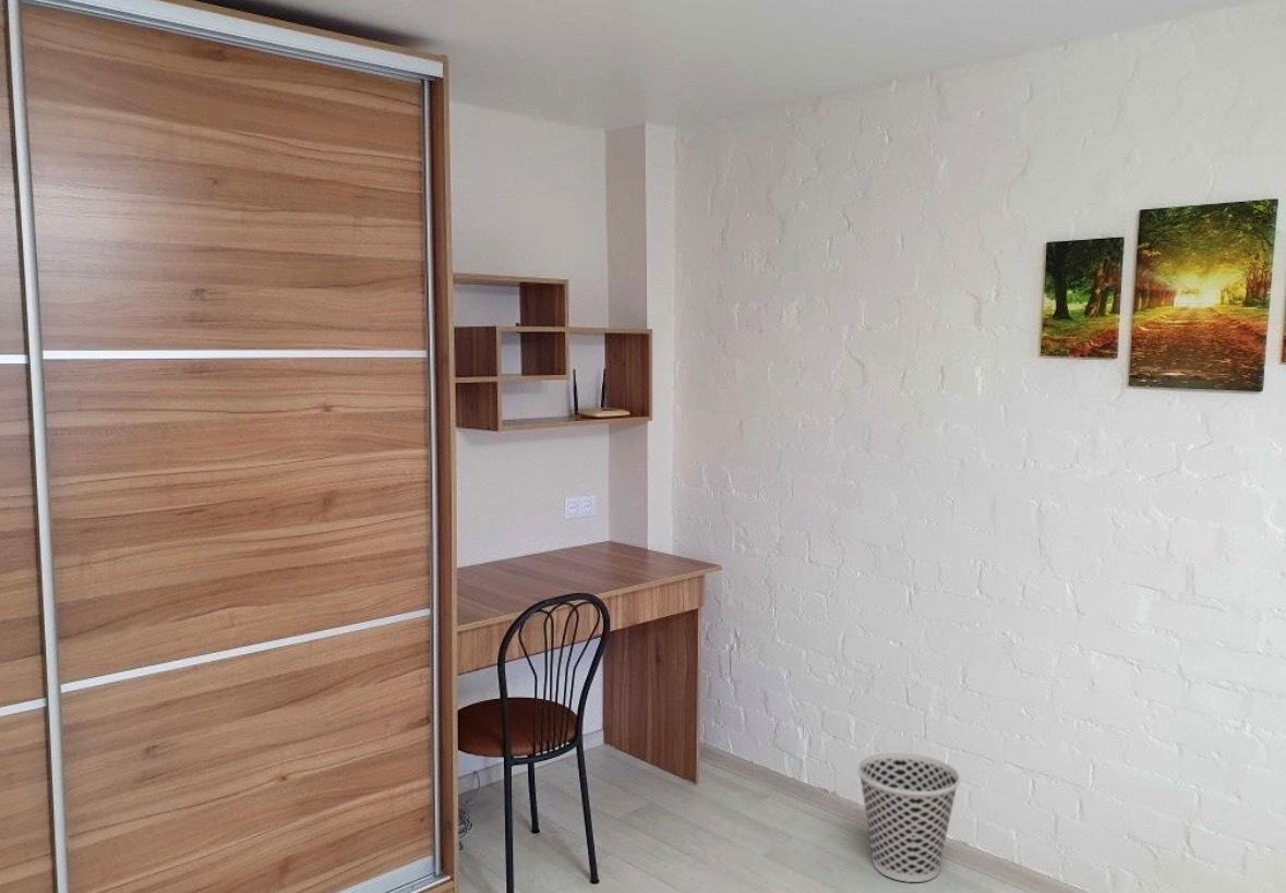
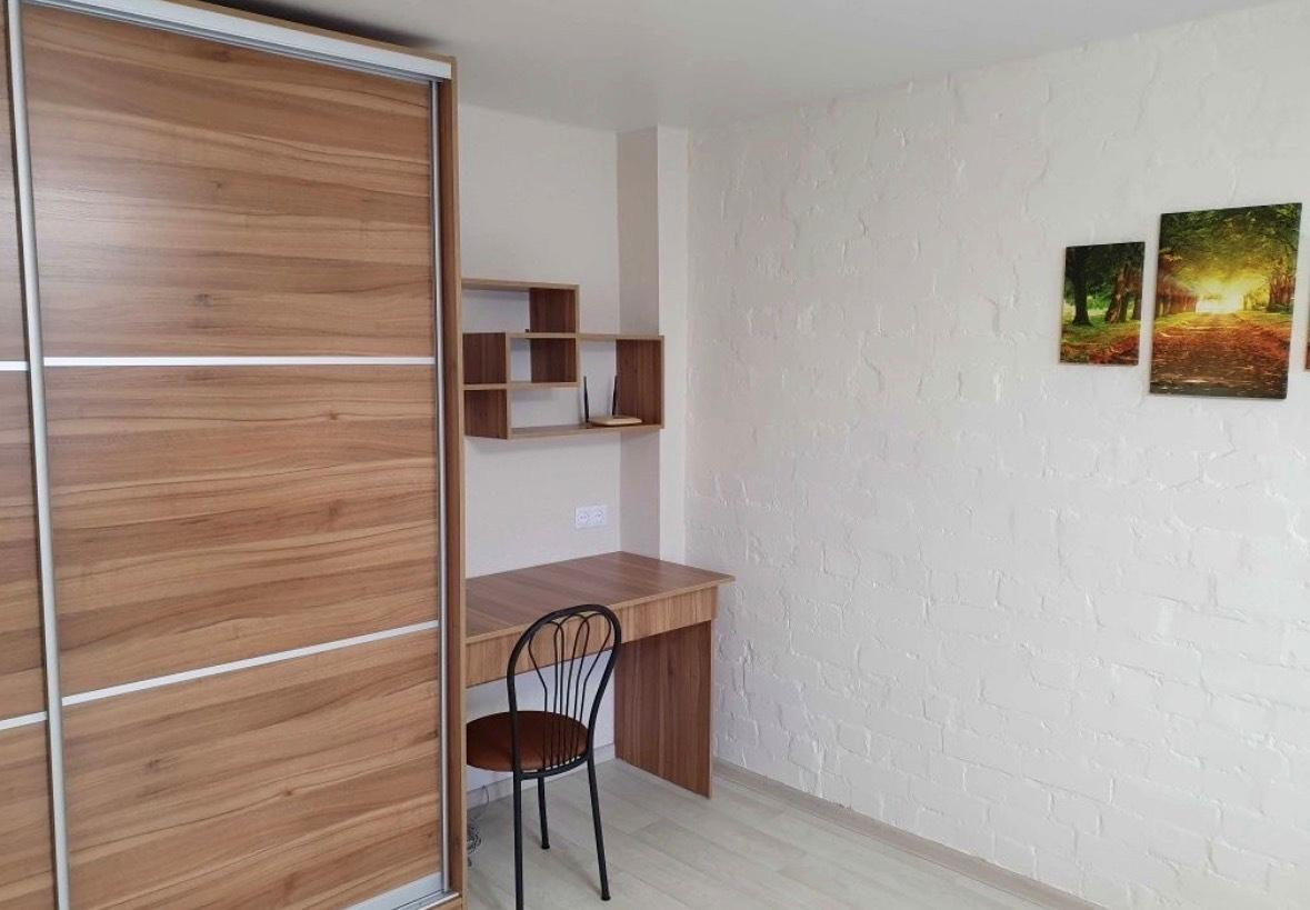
- wastebasket (906, 818)
